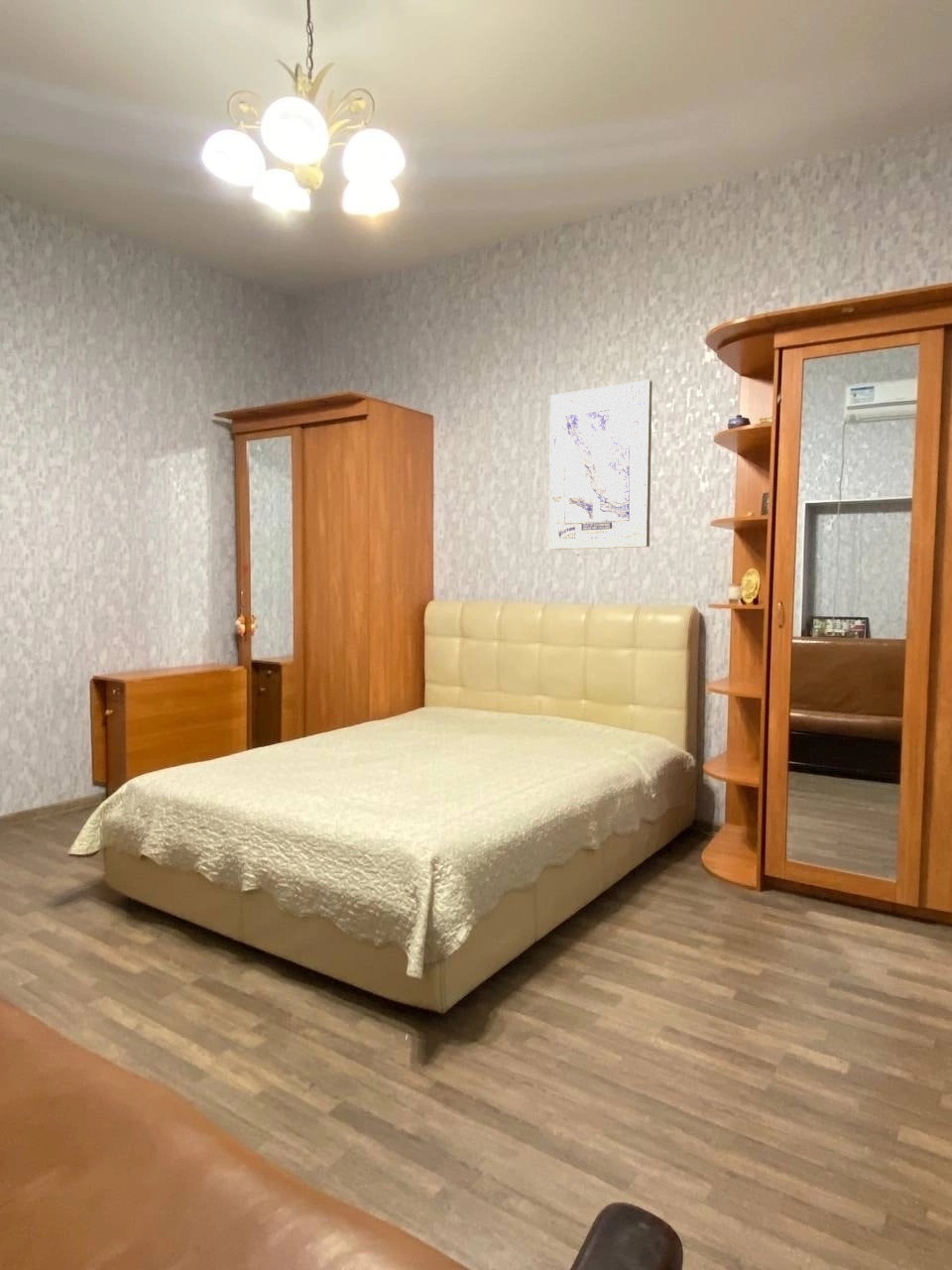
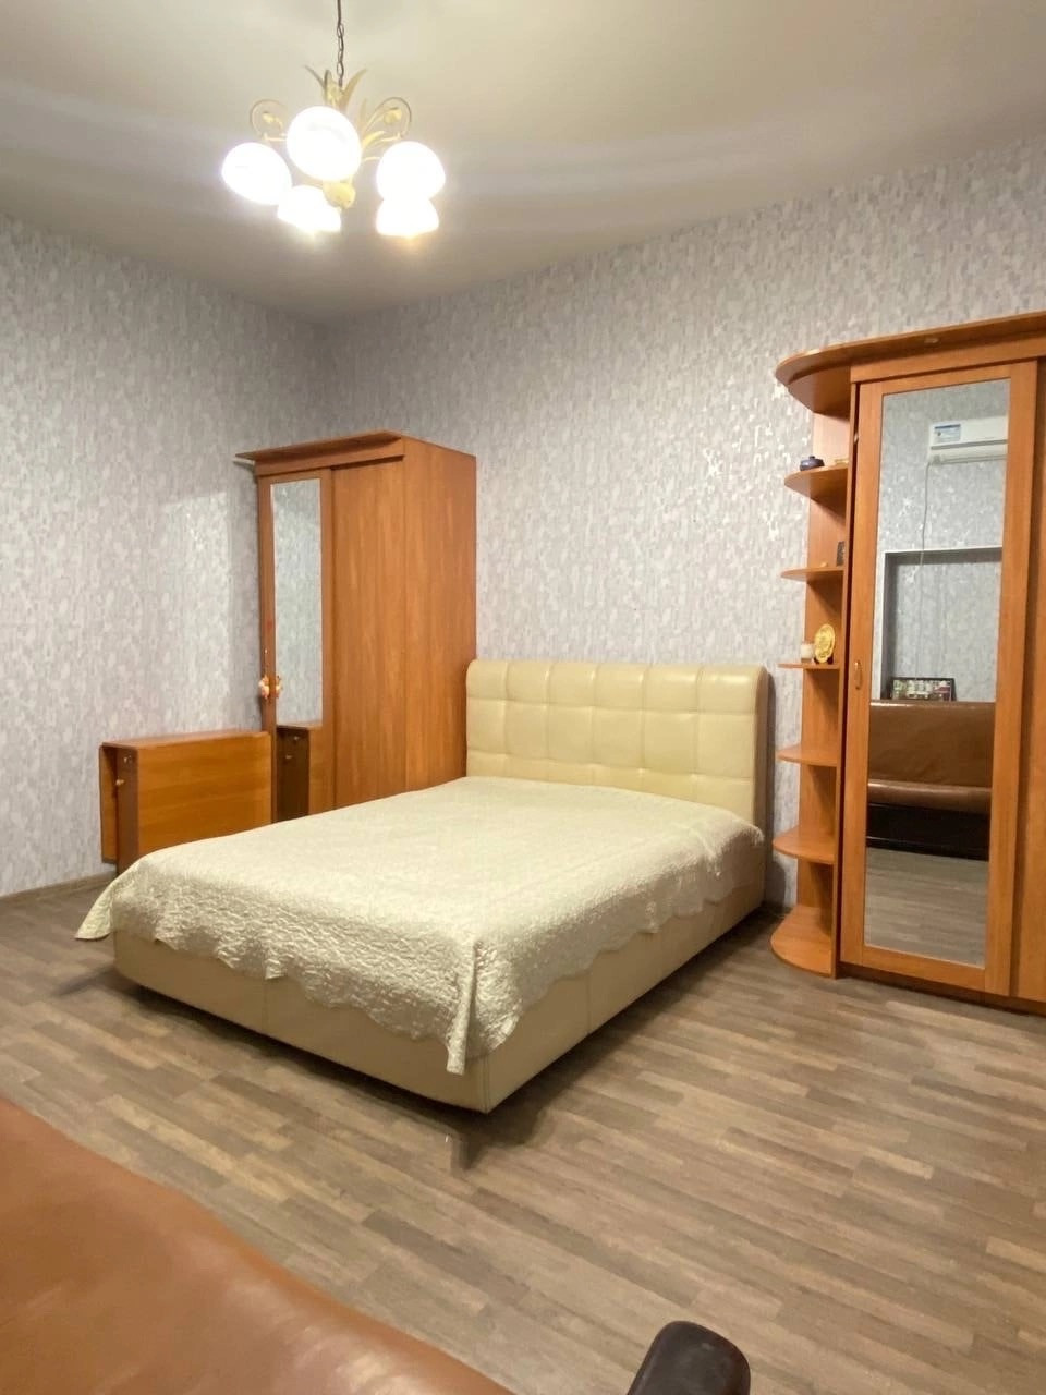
- wall art (598, 468)
